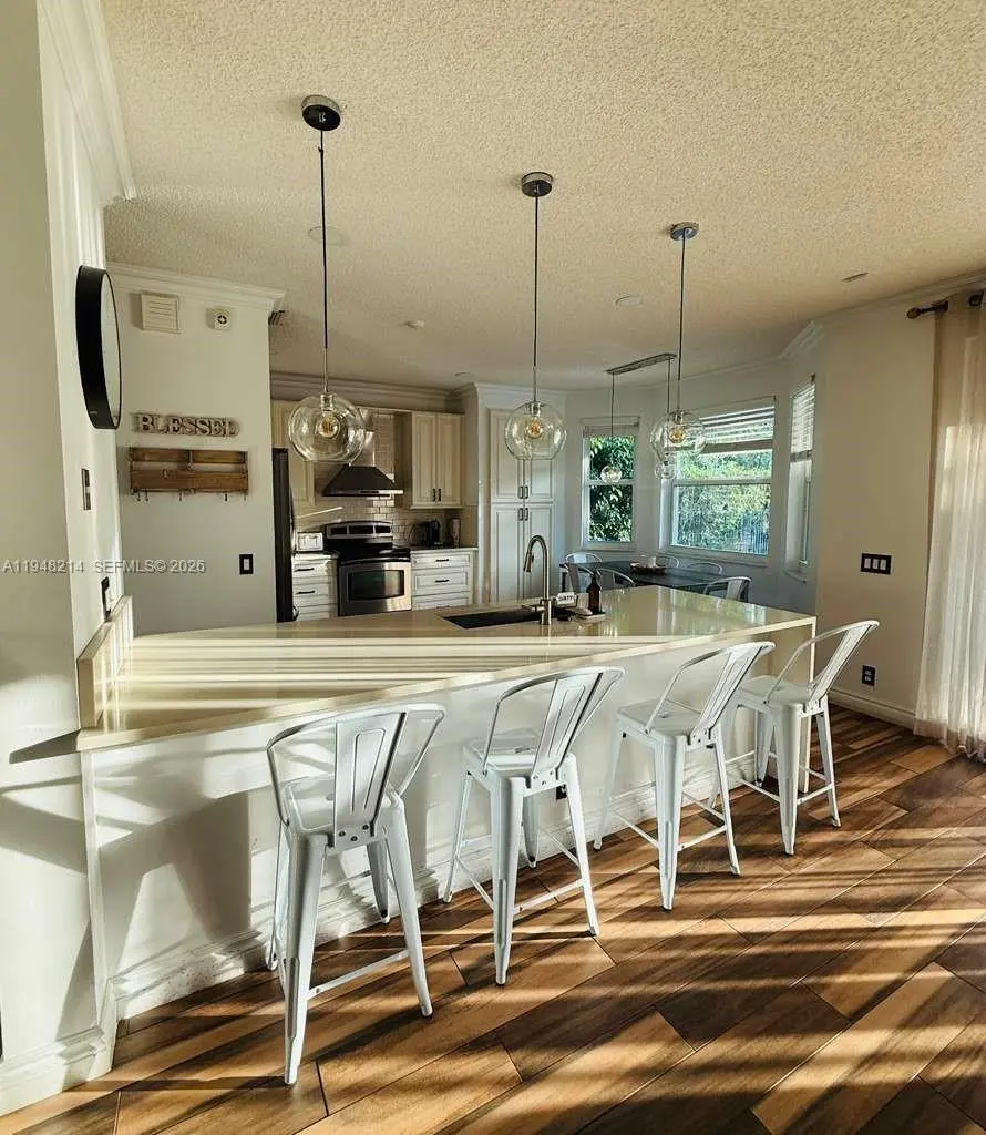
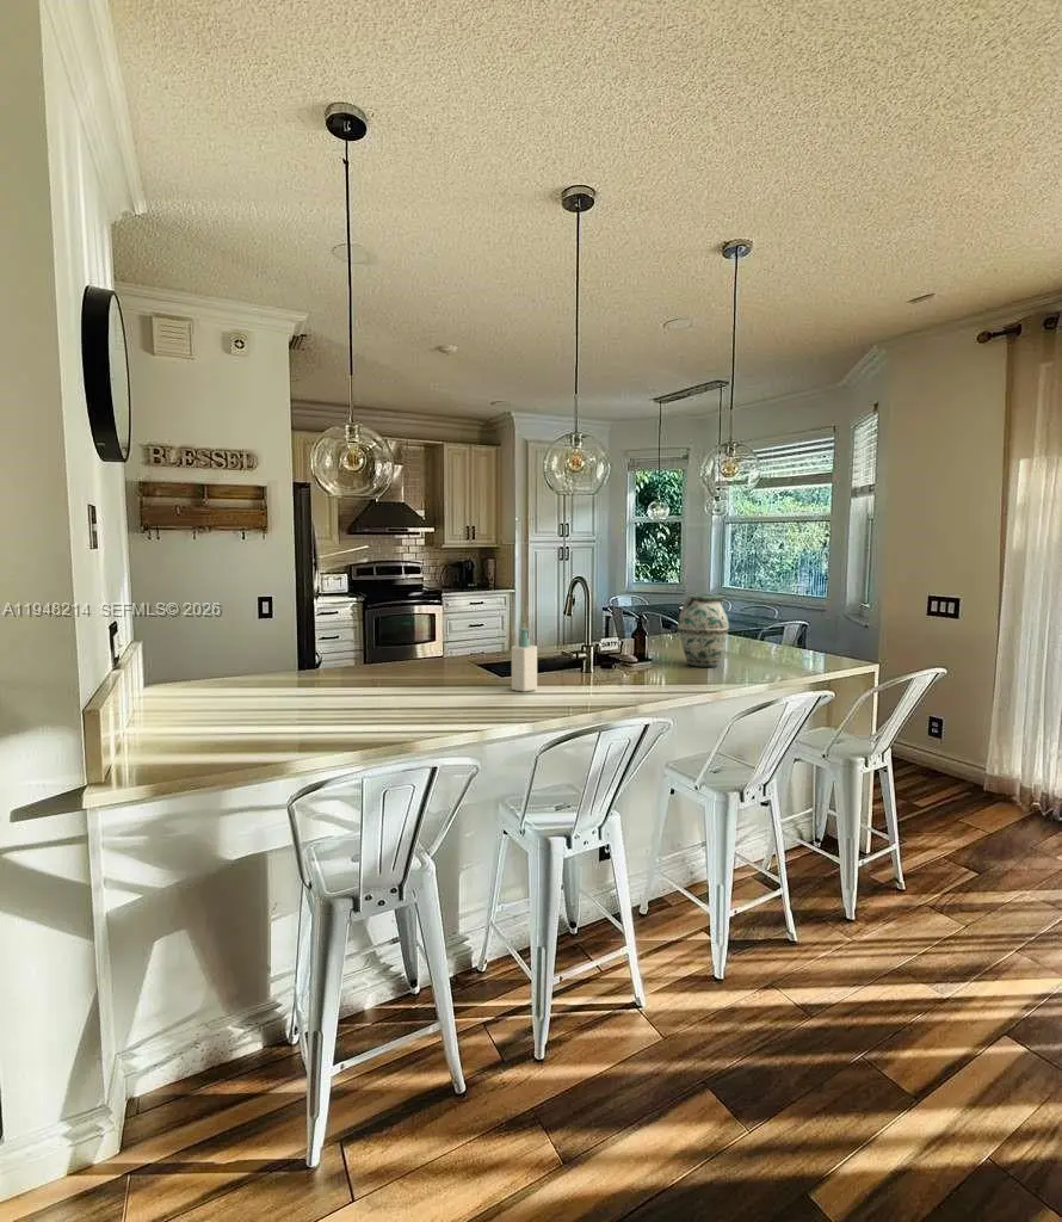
+ vase (703, 630)
+ soap bottle (524, 658)
